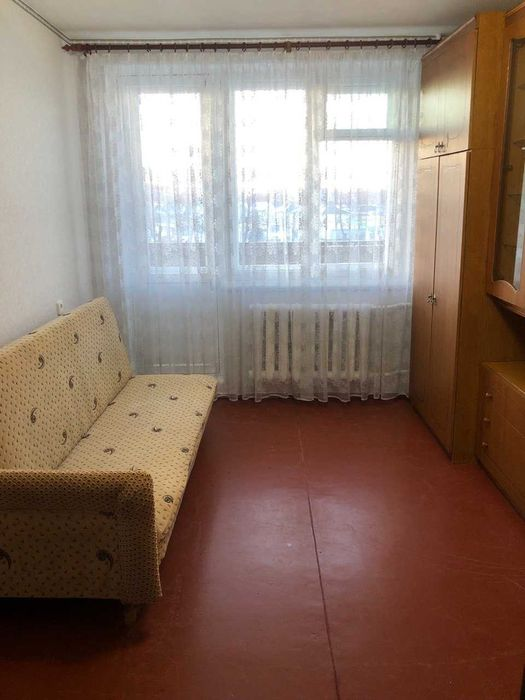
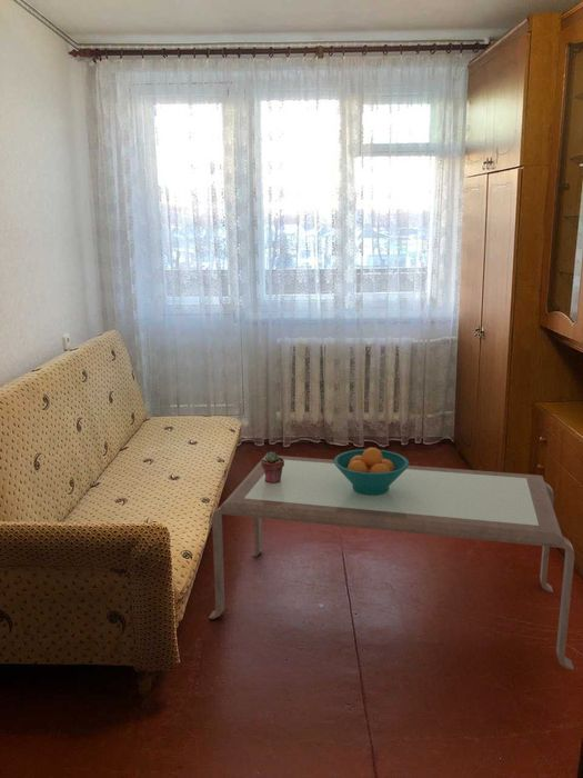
+ coffee table (390, 530)
+ fruit bowl (371, 468)
+ potted succulent (272, 466)
